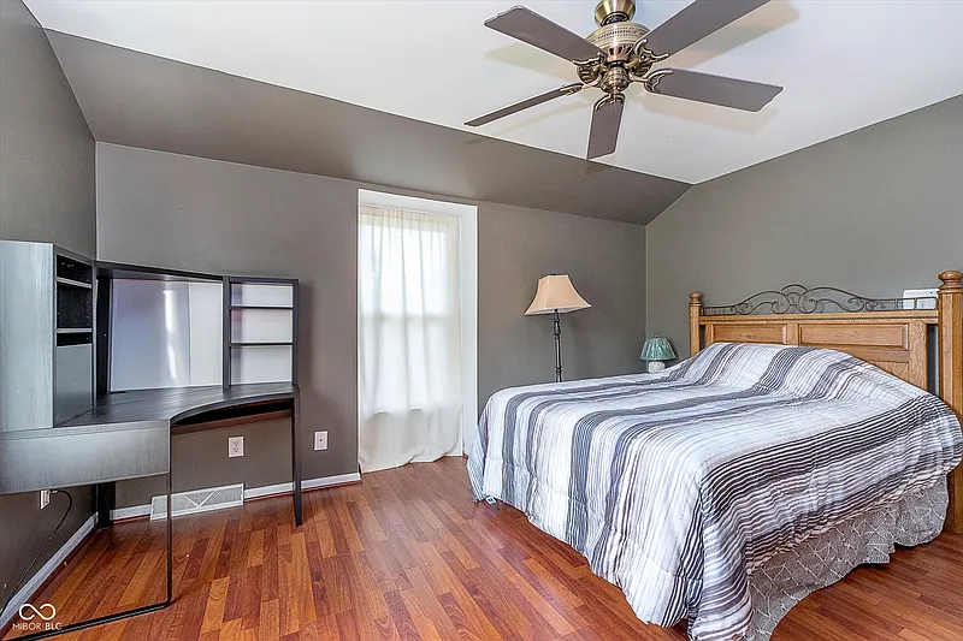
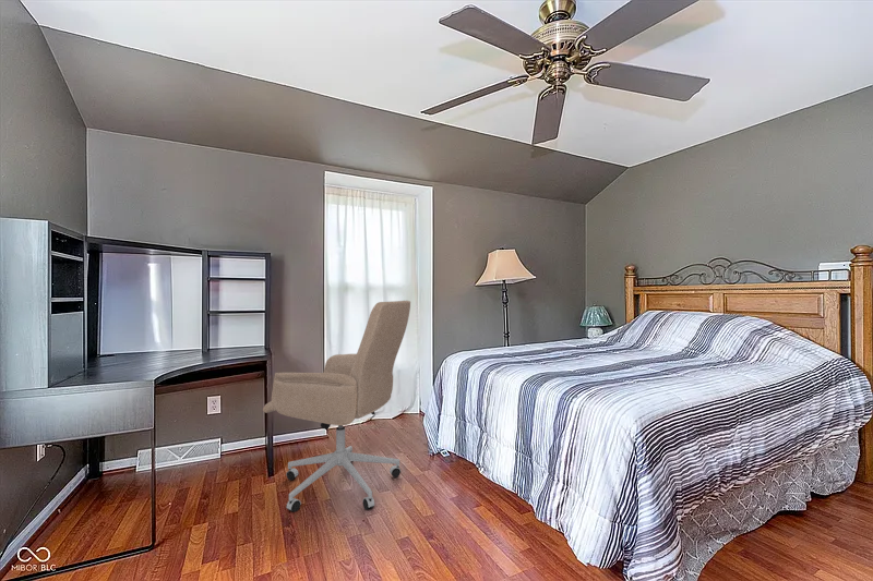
+ office chair (343, 392)
